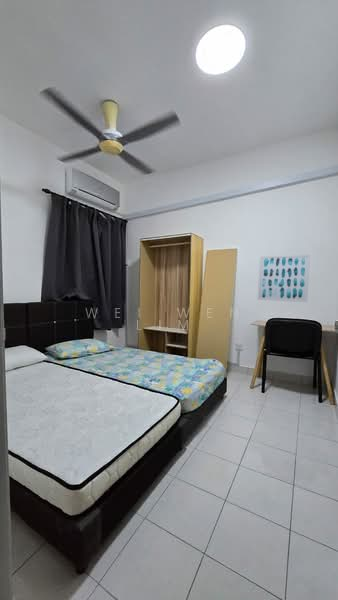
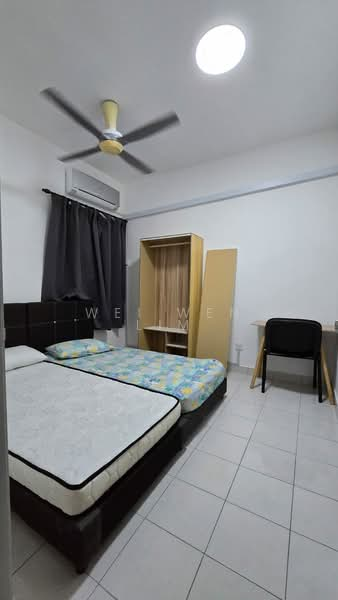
- wall art (282, 278)
